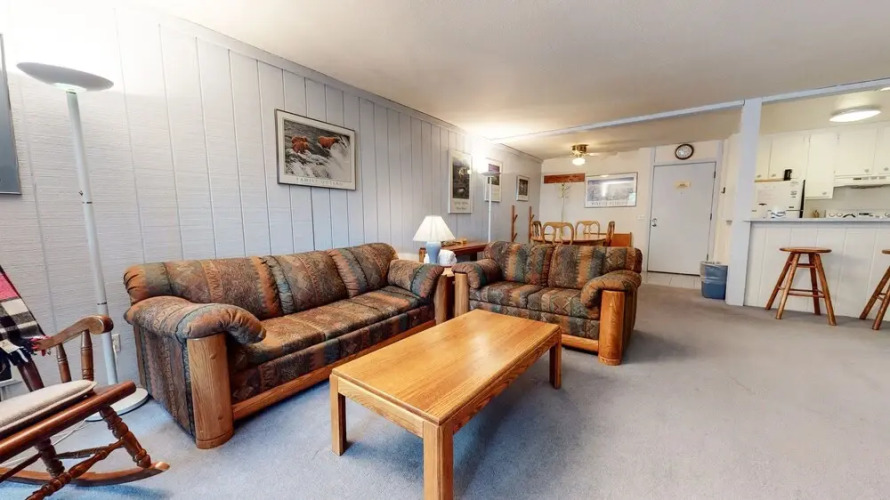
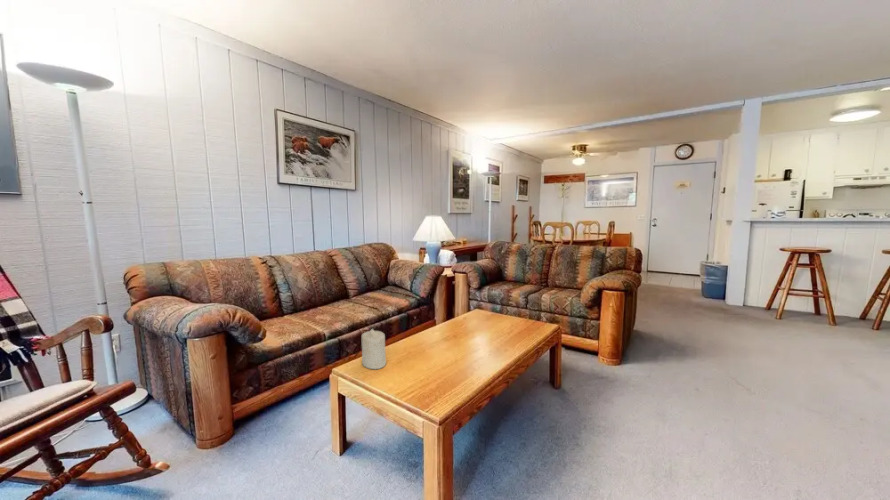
+ candle (374, 346)
